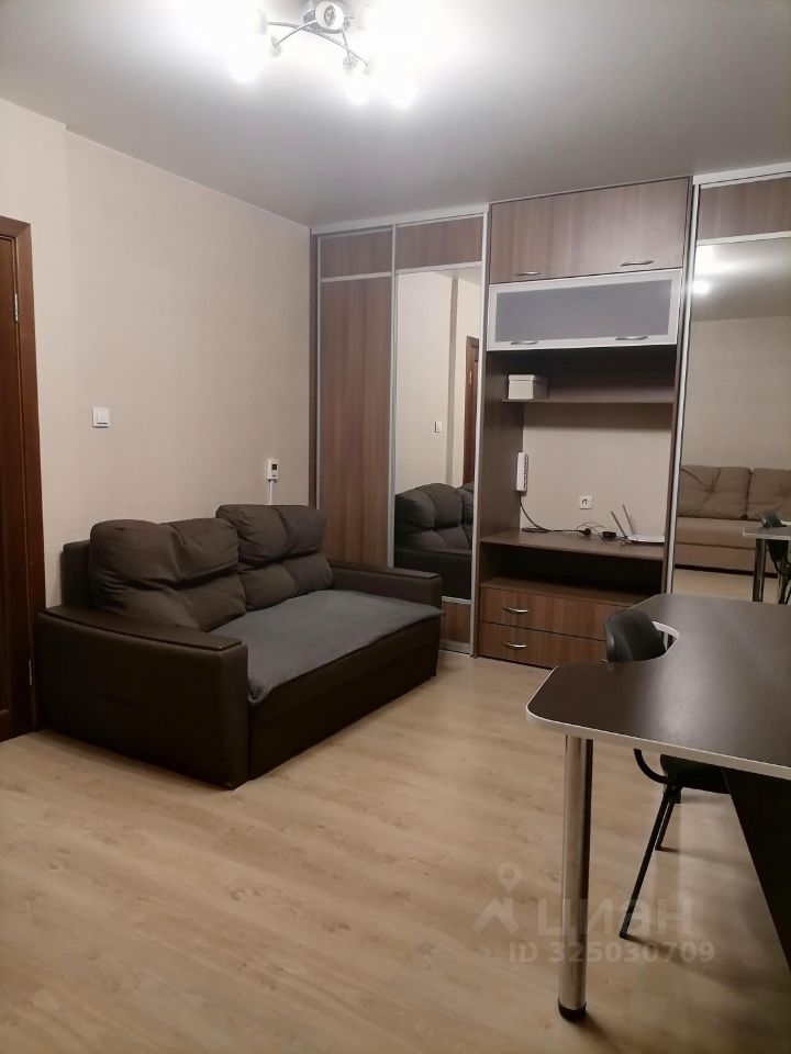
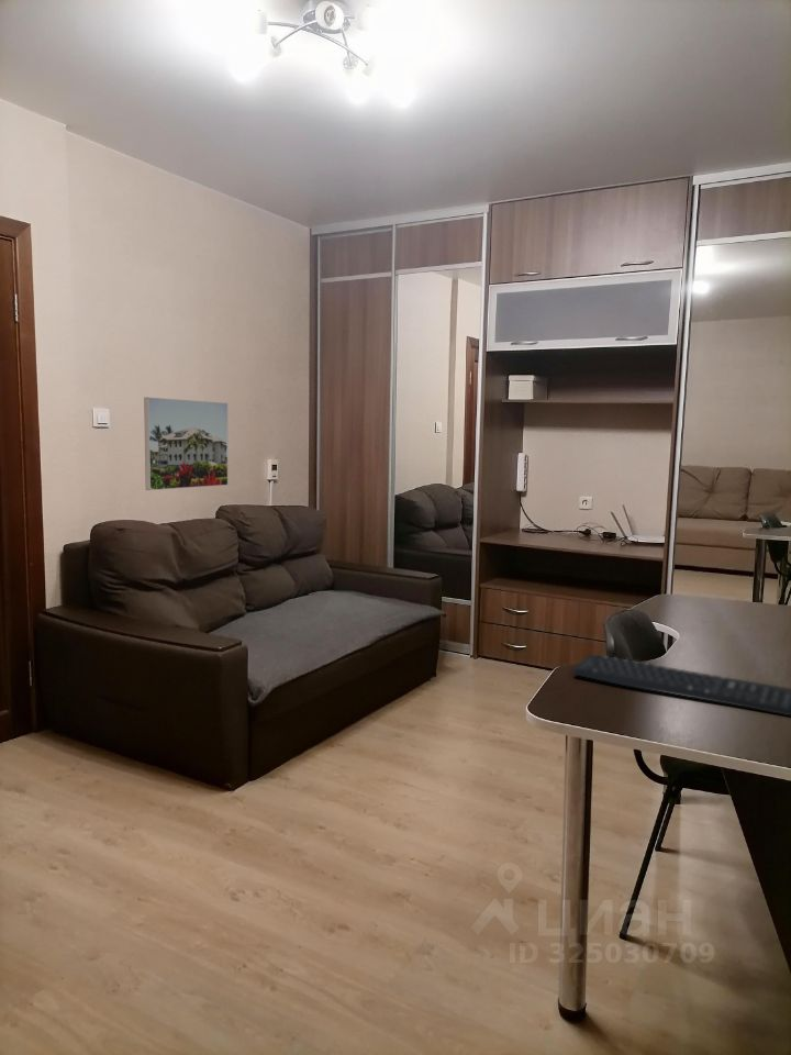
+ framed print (188, 444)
+ keyboard (684, 682)
